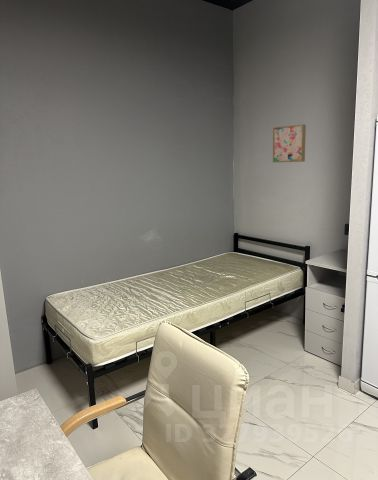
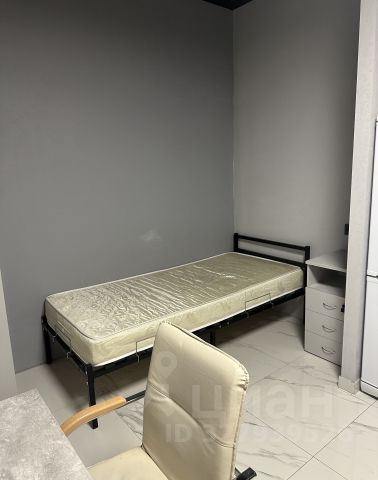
- wall art (288, 144)
